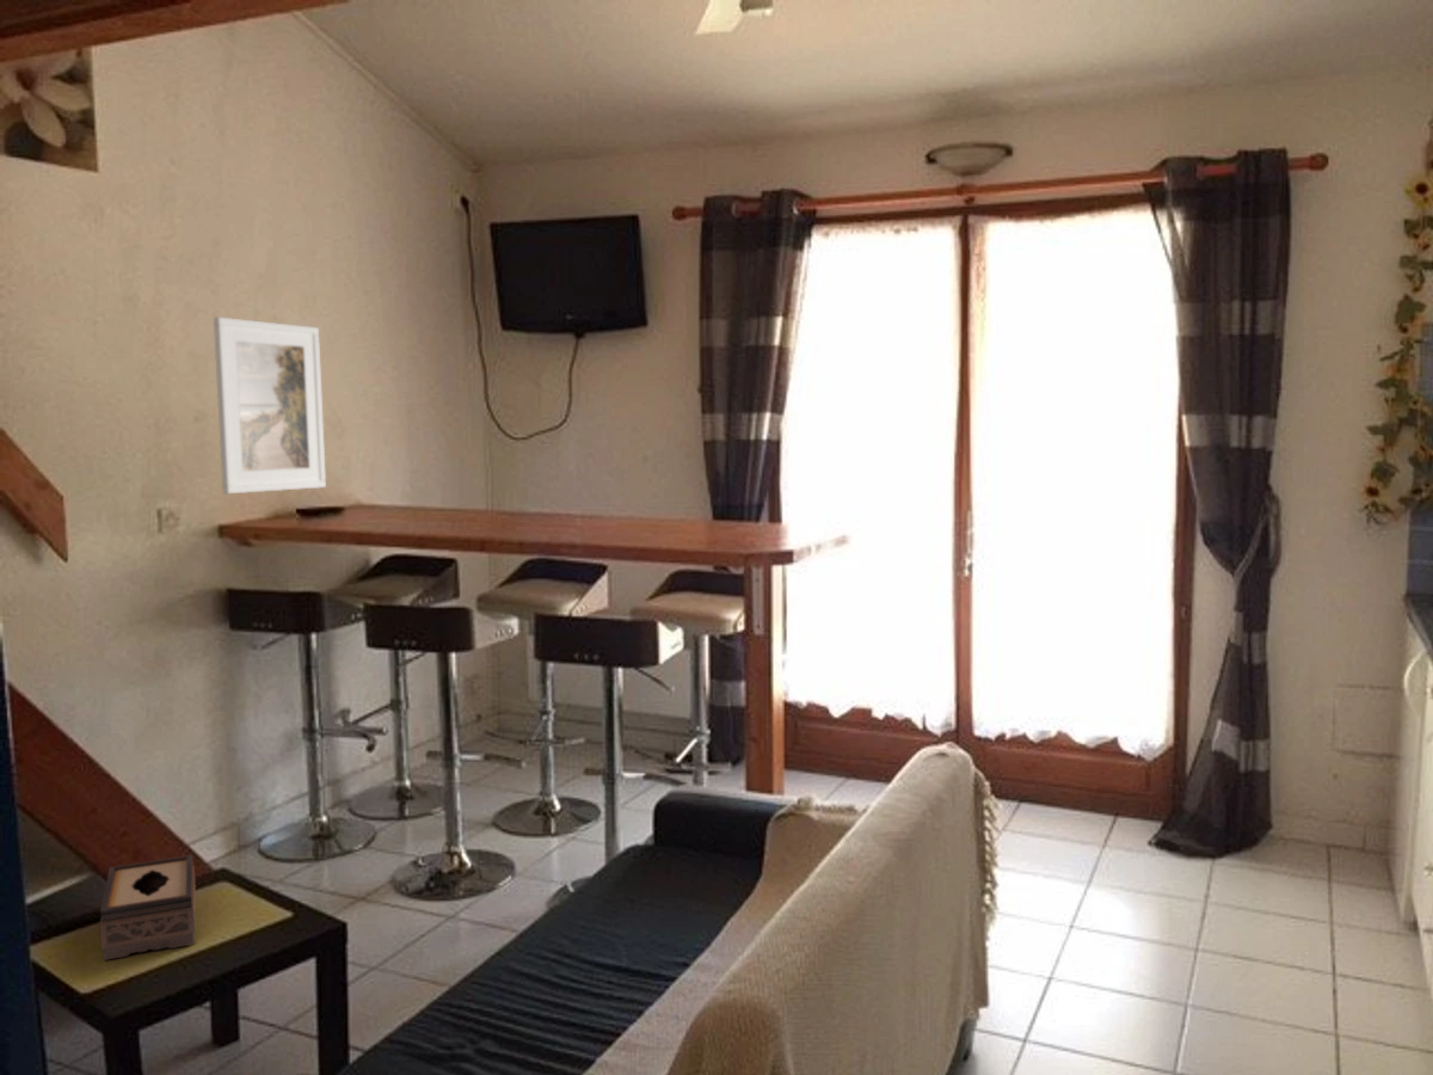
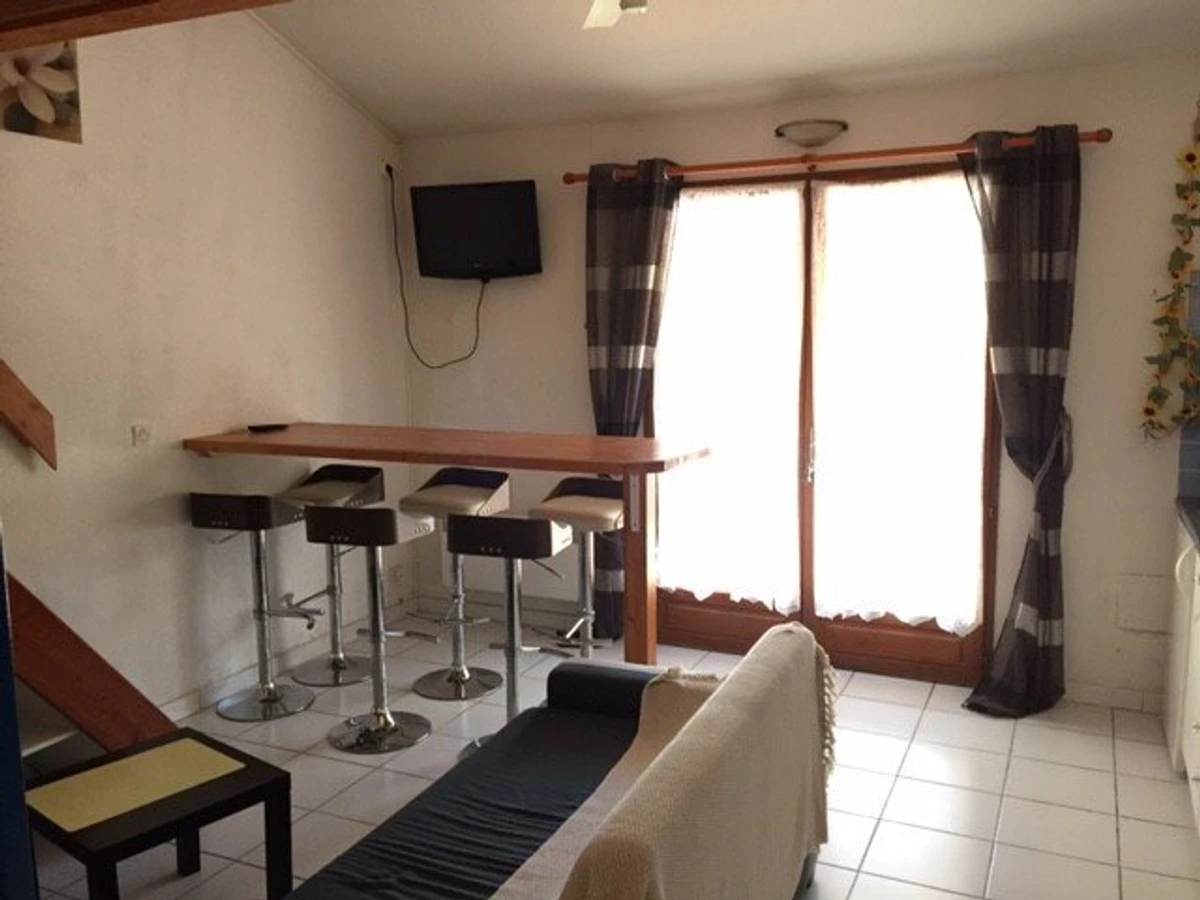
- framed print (272, 406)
- tissue box (150, 904)
